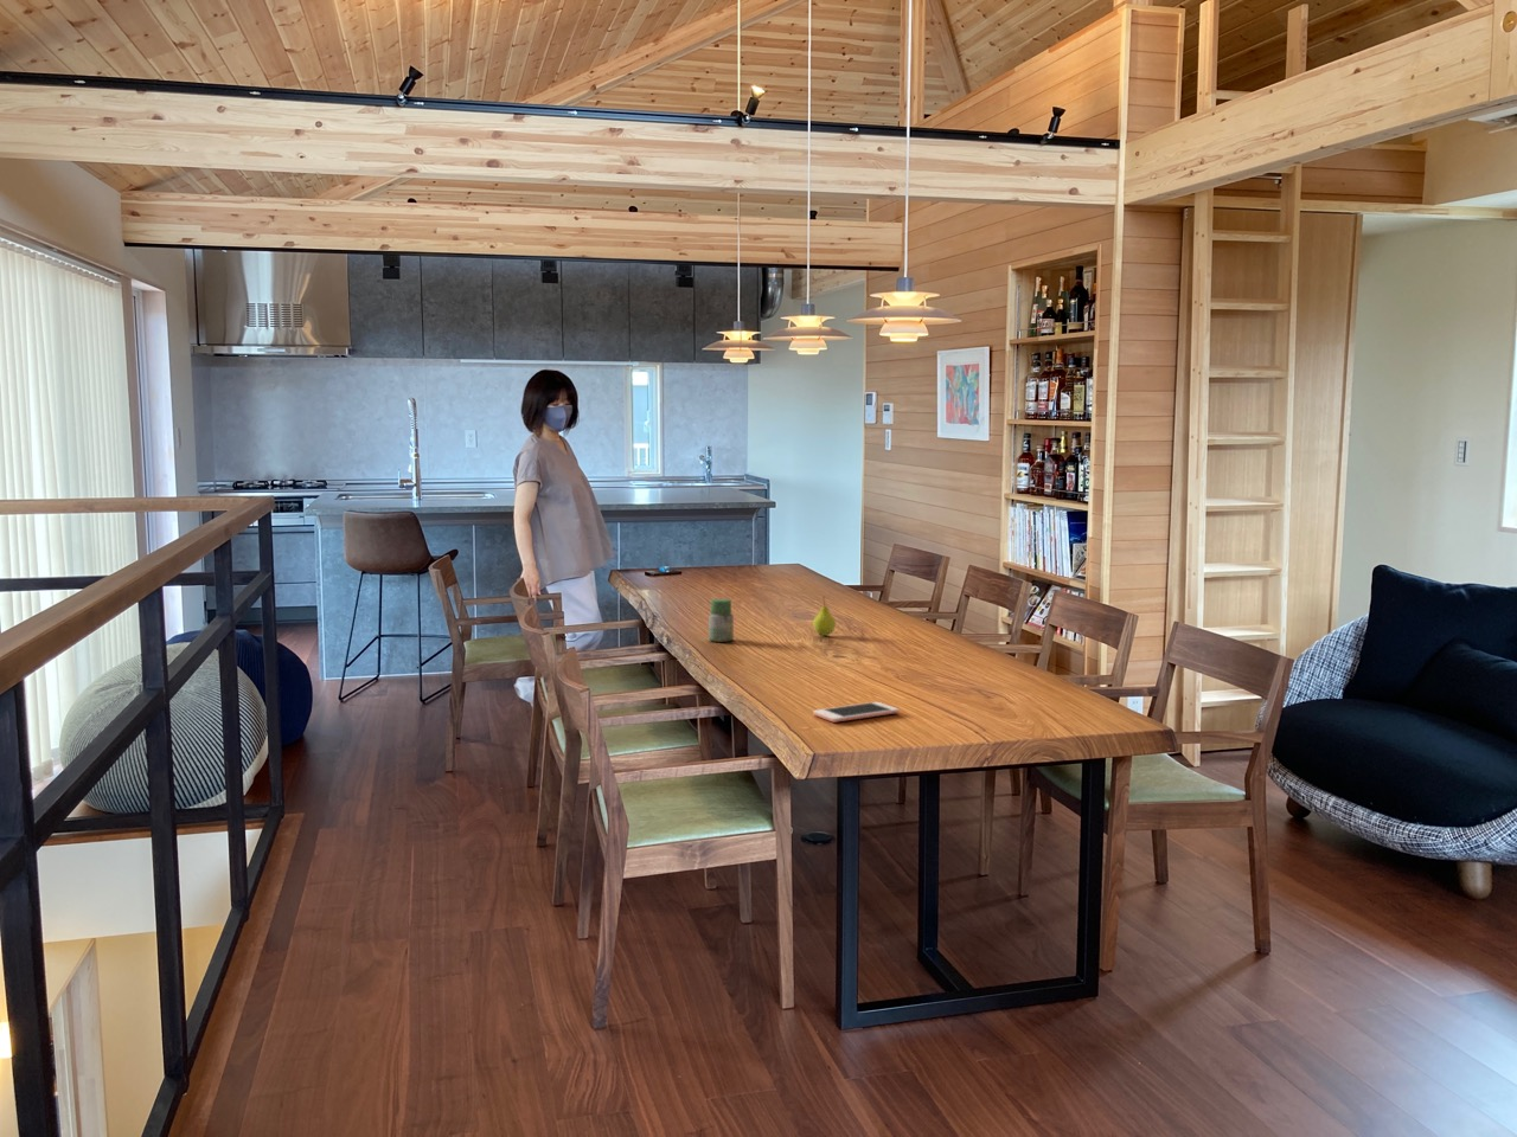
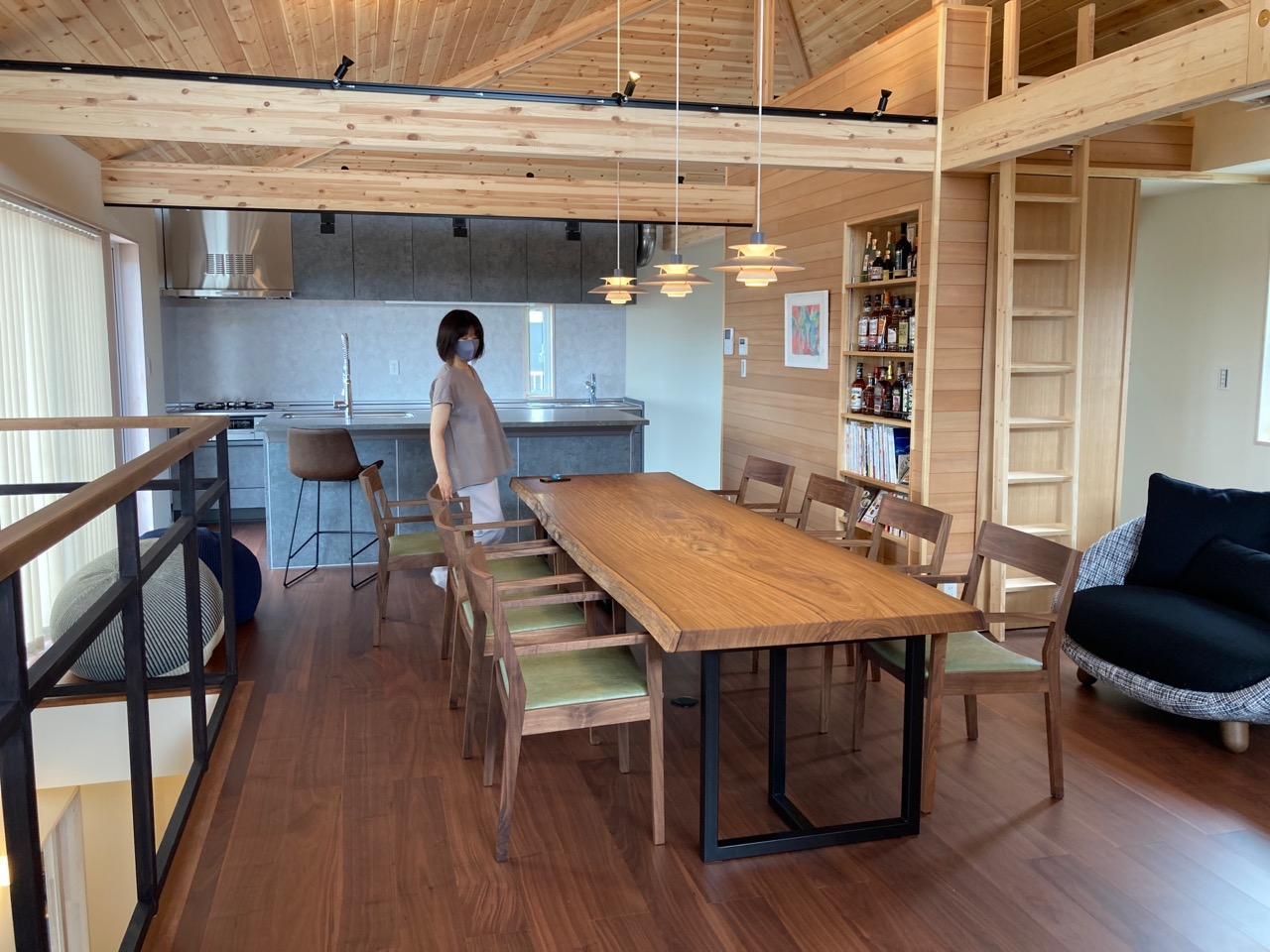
- cell phone (855, 712)
- fruit (824, 616)
- jar (720, 620)
